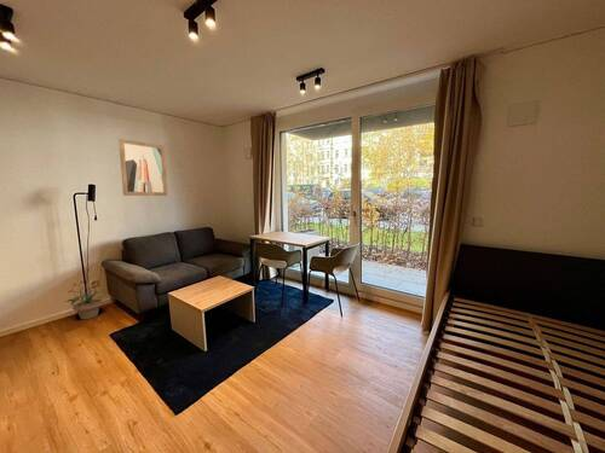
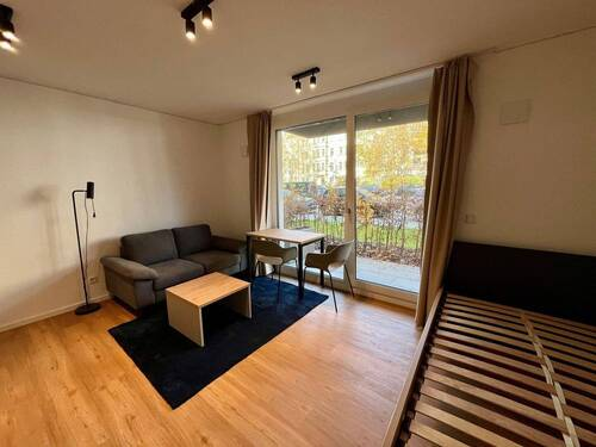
- wall art (144, 169)
- potted plant (86, 298)
